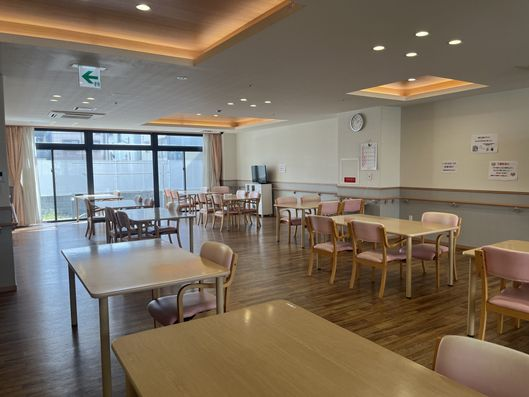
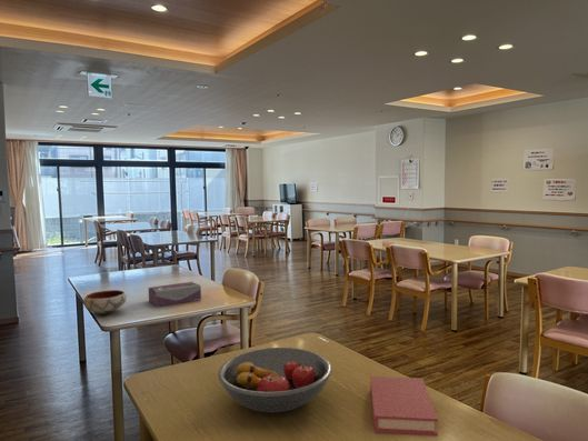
+ fruit bowl (276, 379)
+ book (400, 402)
+ bowl (106, 303)
+ tissue box (175, 292)
